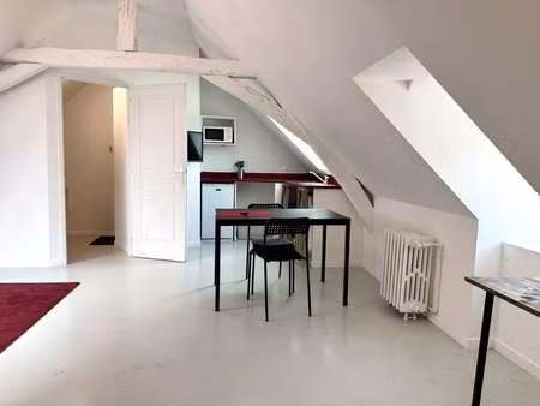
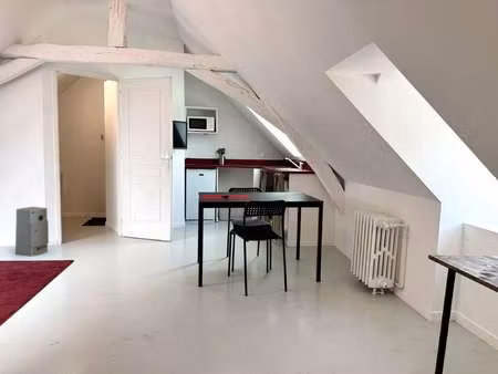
+ air purifier (32, 230)
